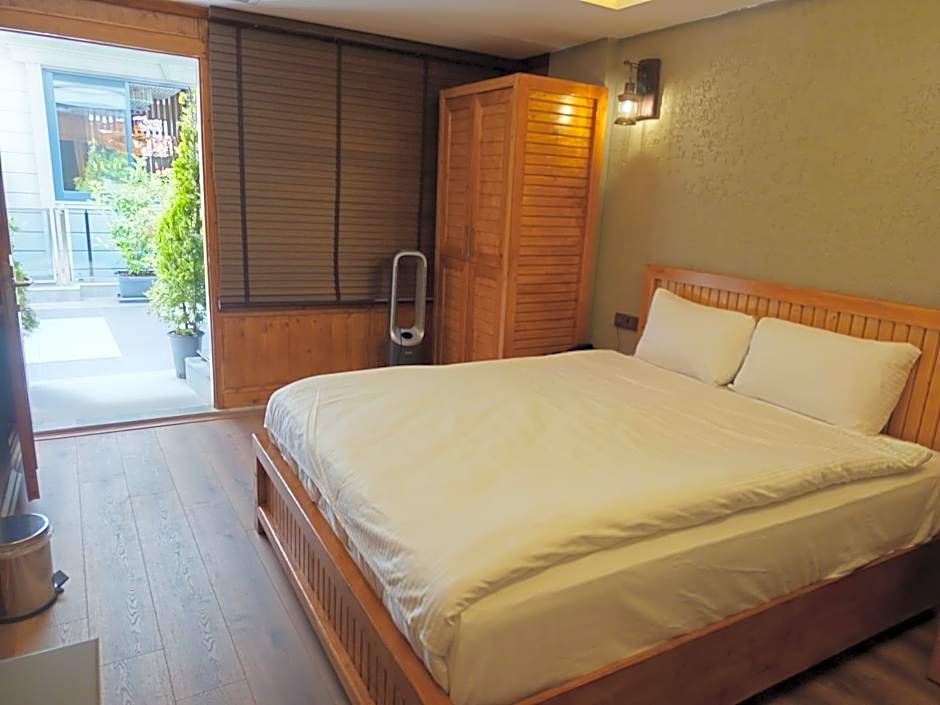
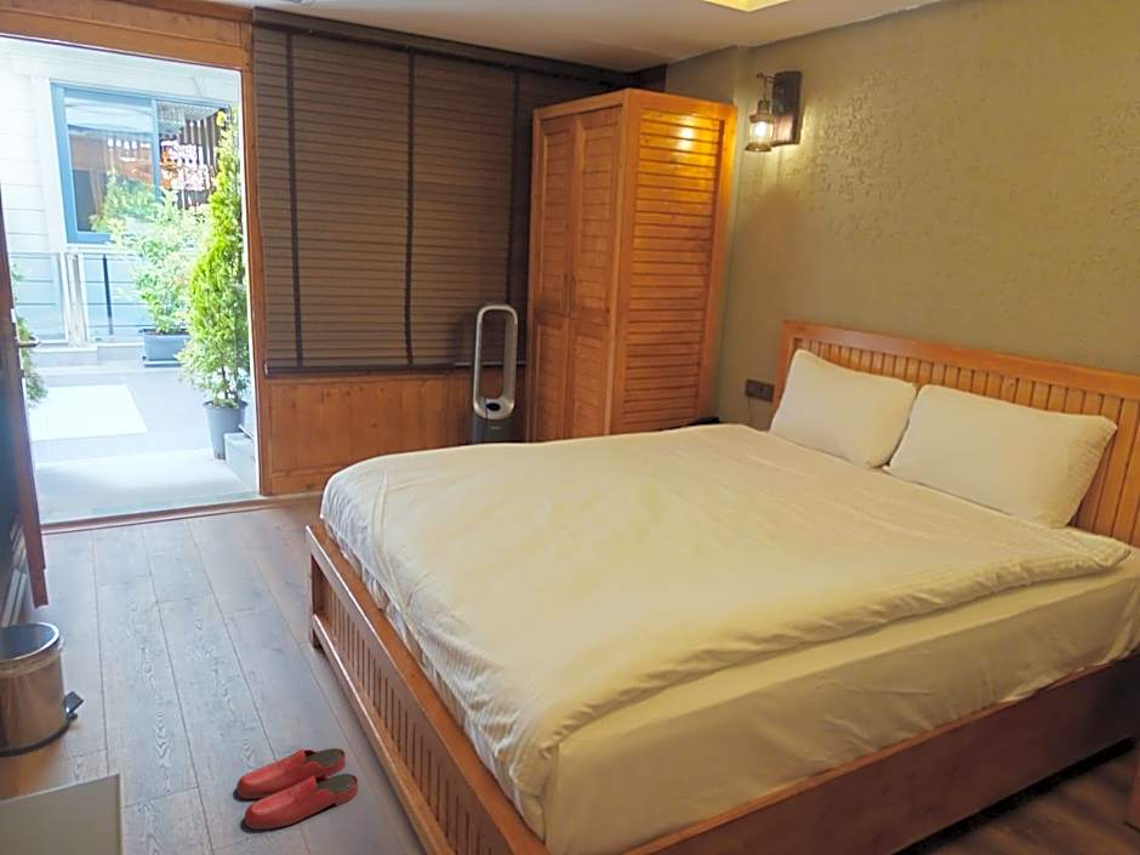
+ slippers (297, 779)
